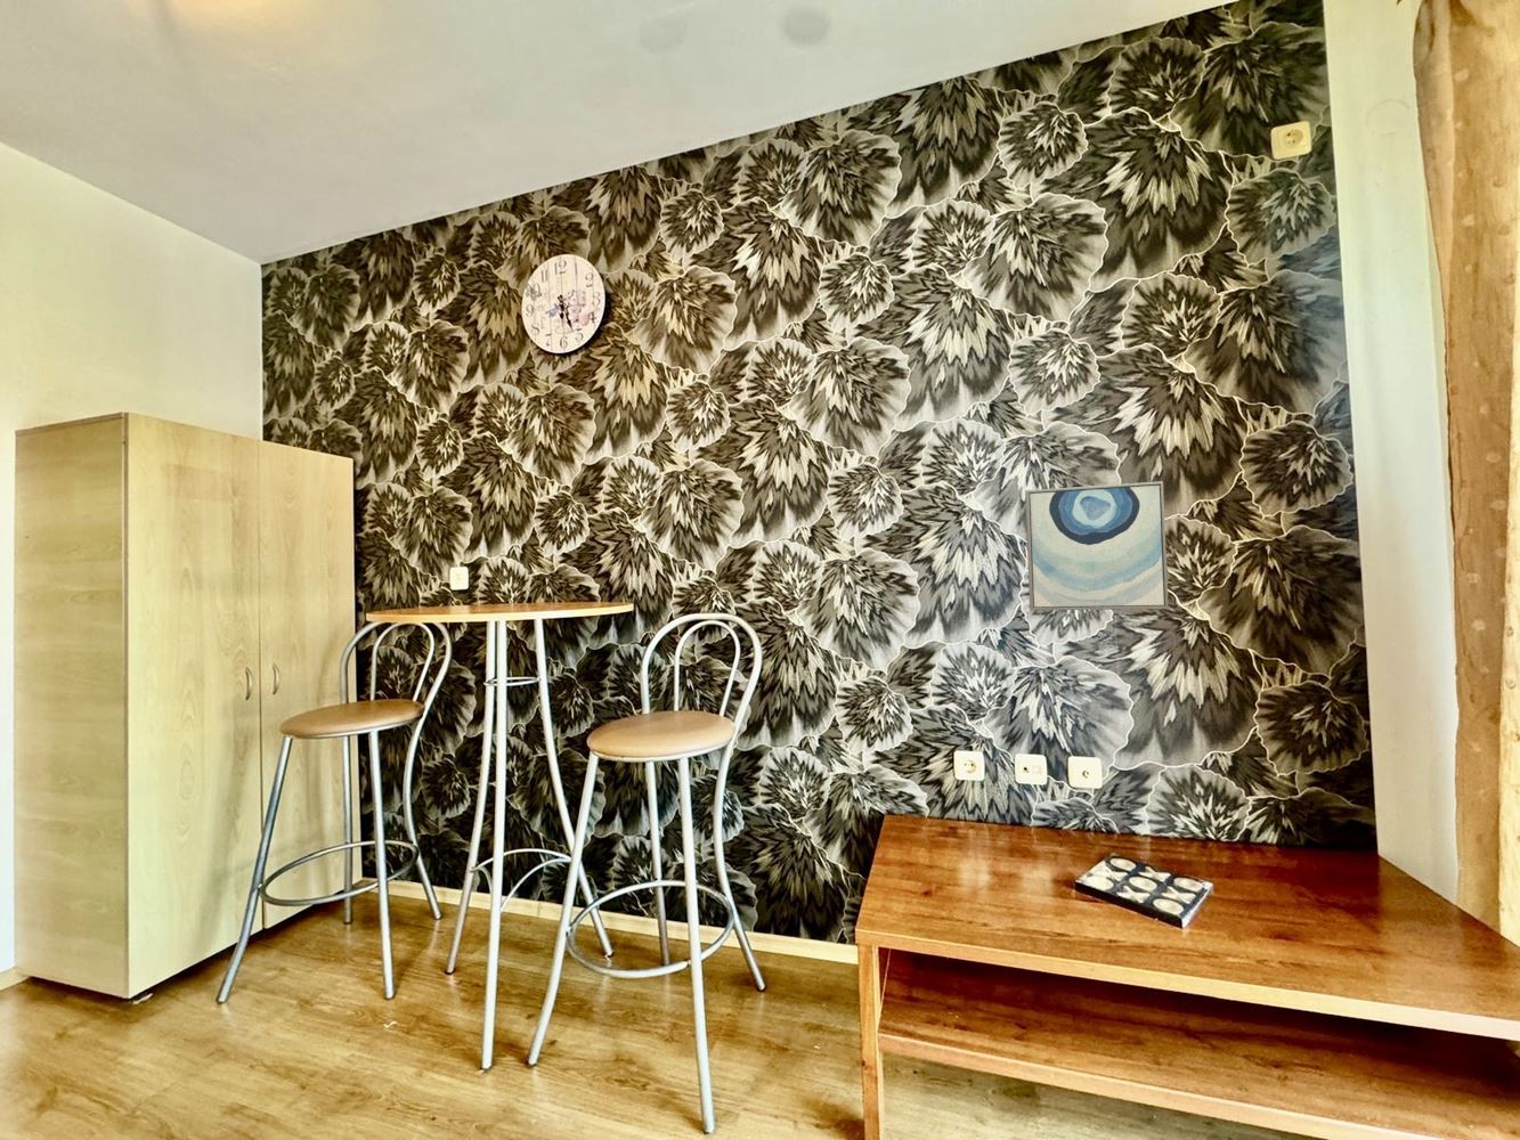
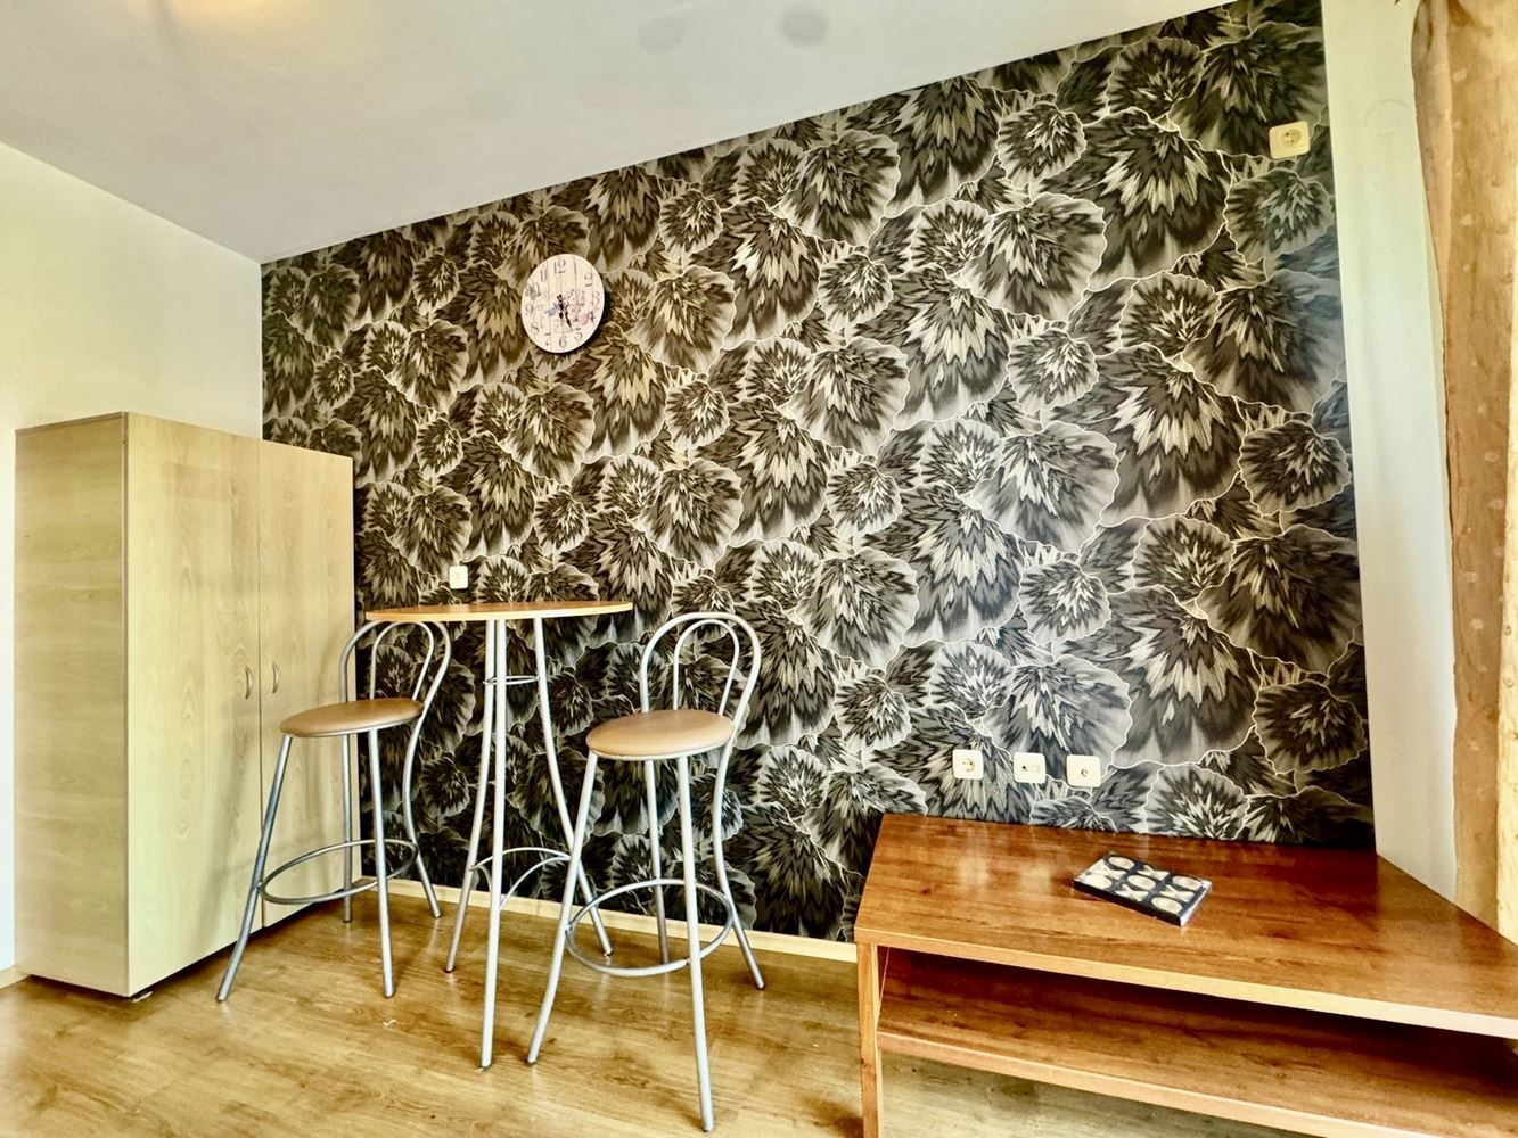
- wall art (1094, 547)
